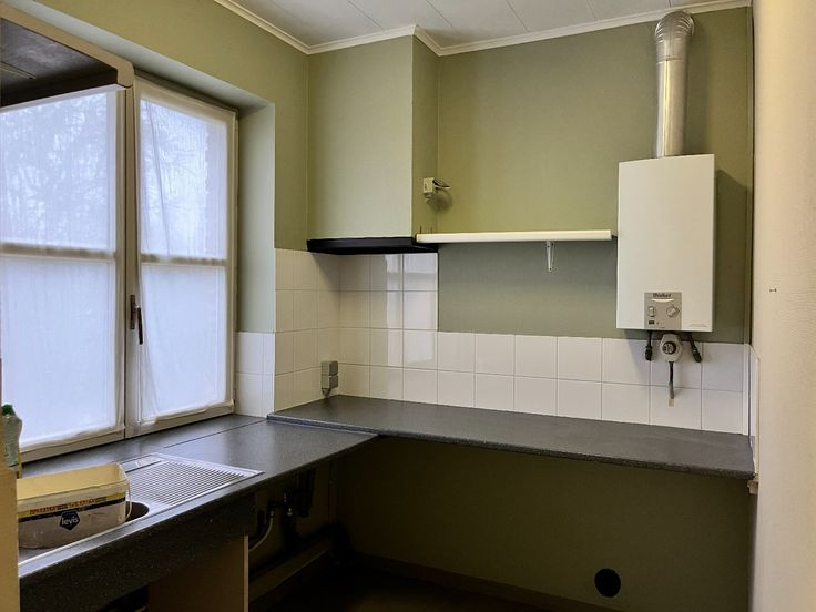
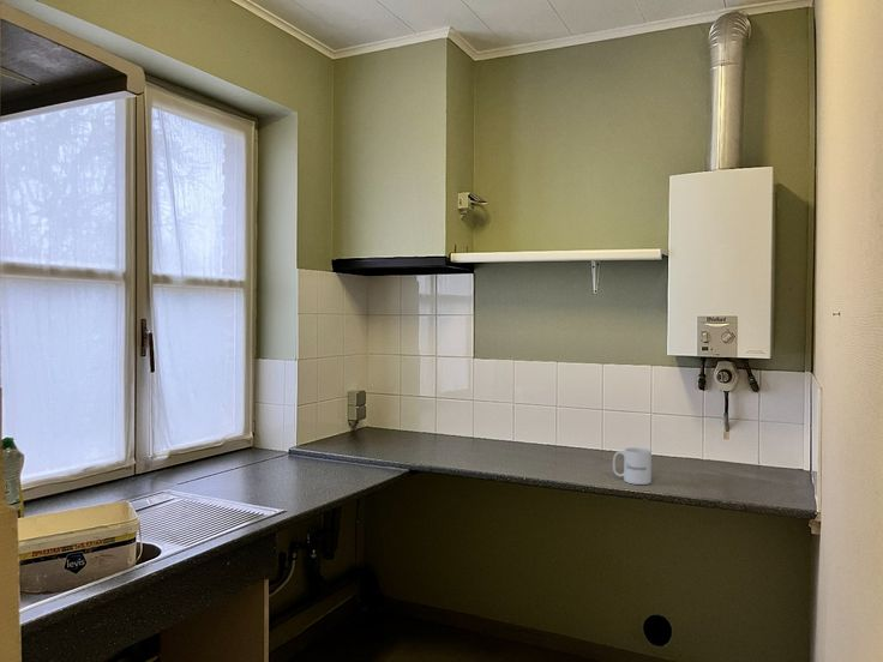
+ mug (631, 464)
